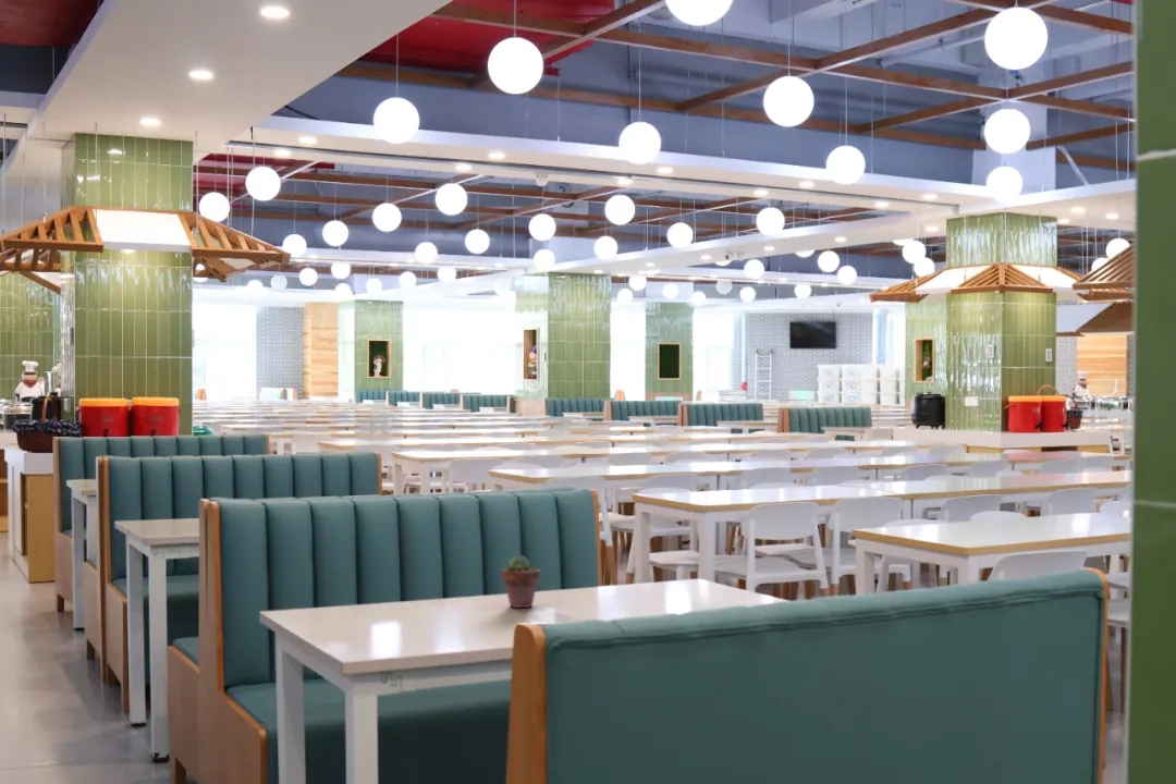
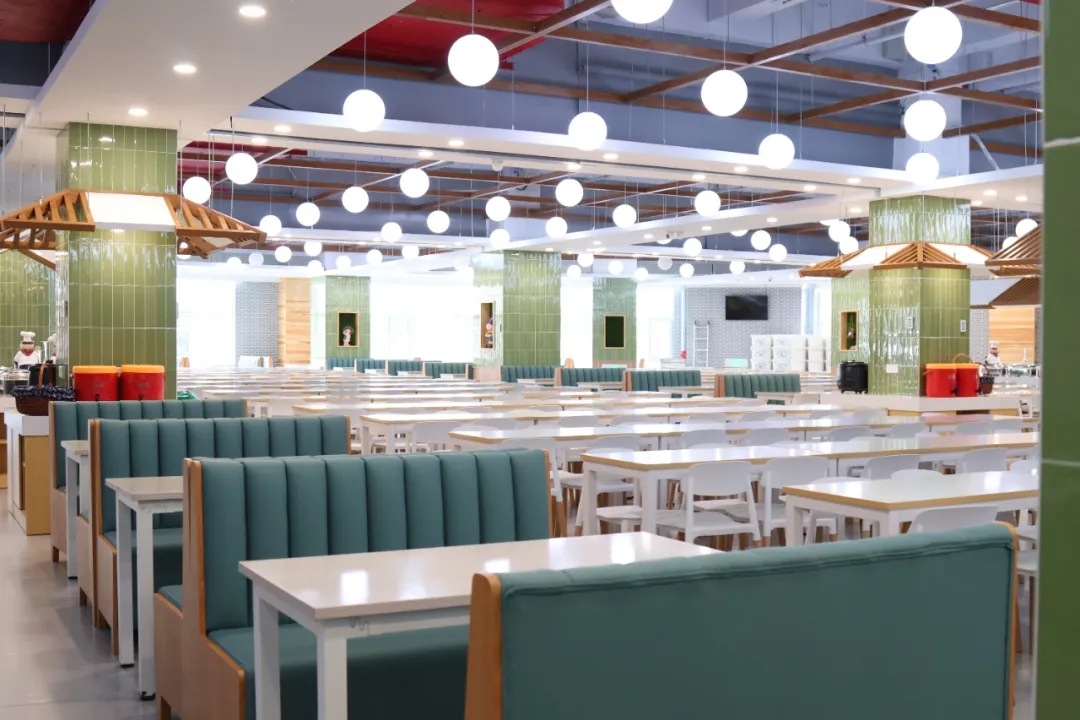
- potted succulent (520, 579)
